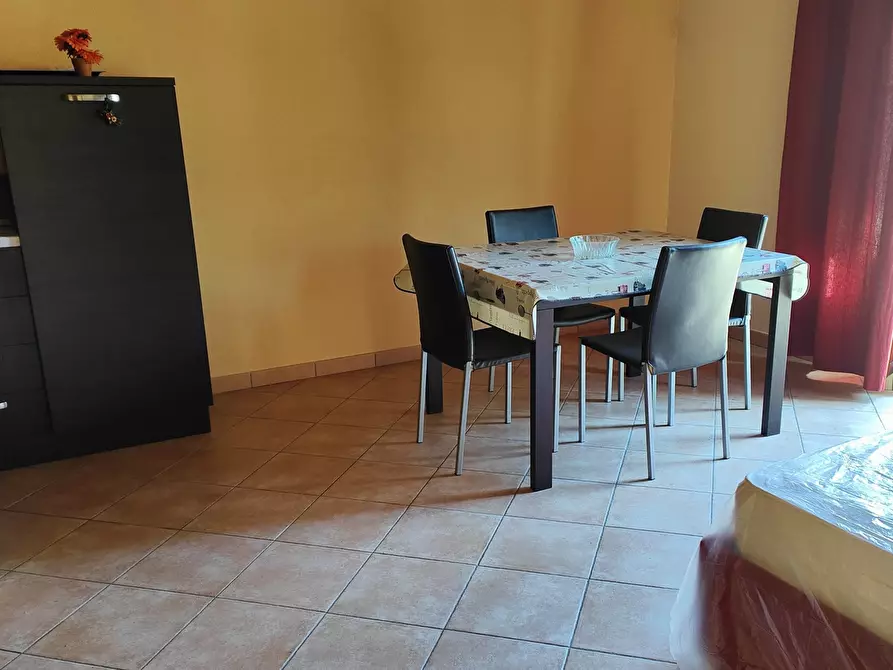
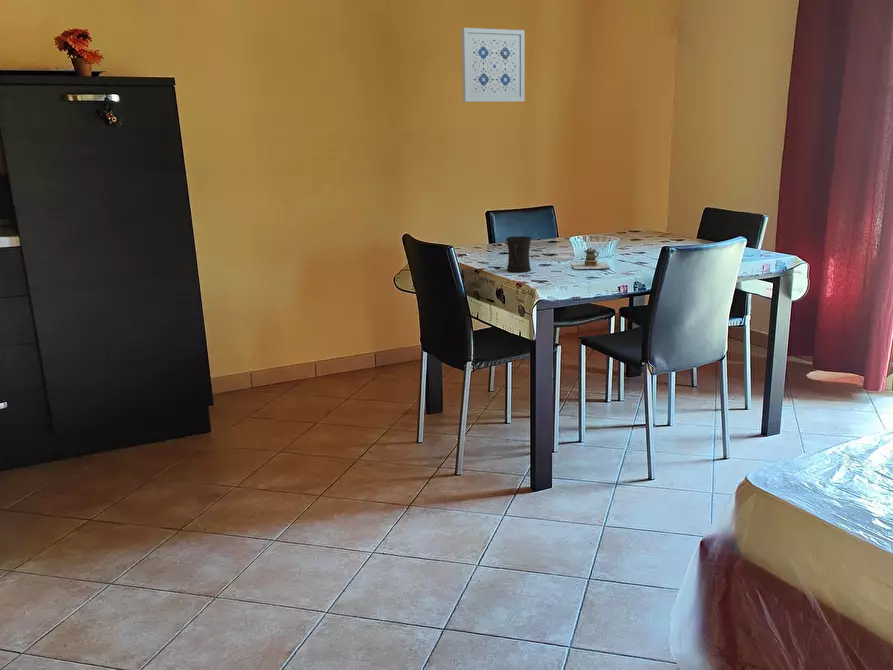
+ mug (518, 254)
+ teapot (590, 256)
+ wall art (493, 65)
